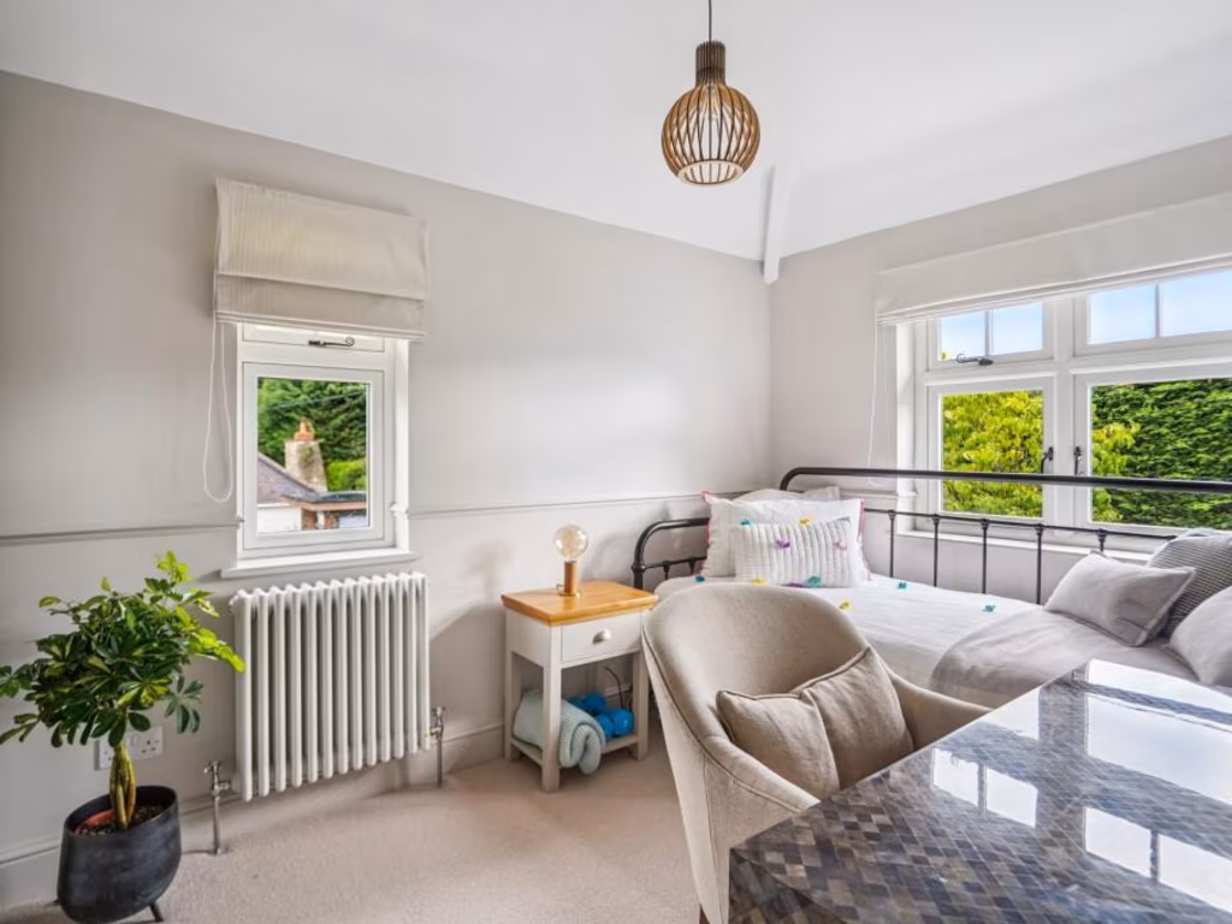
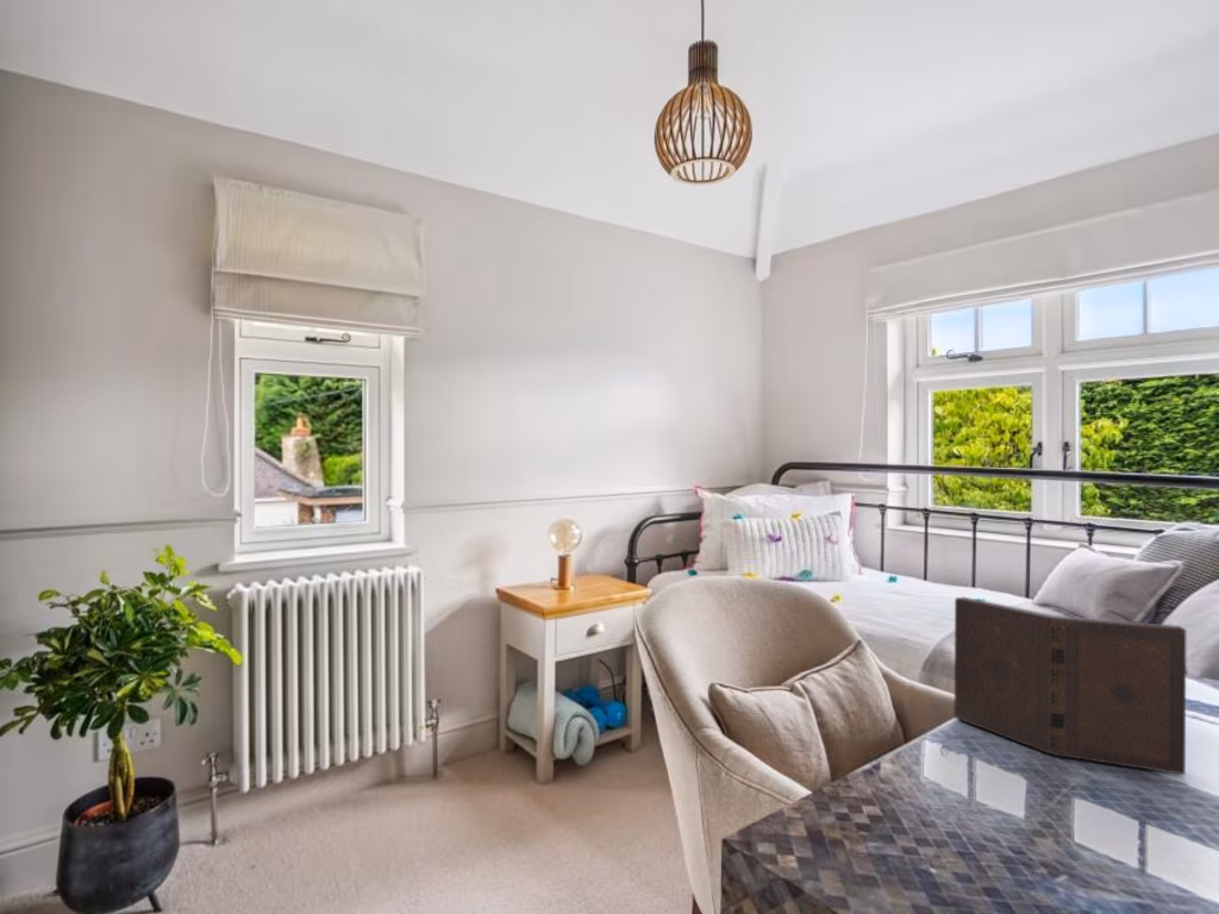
+ hardback book (1056, 680)
